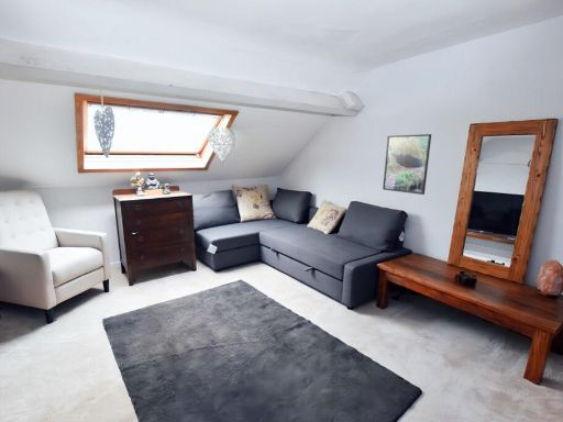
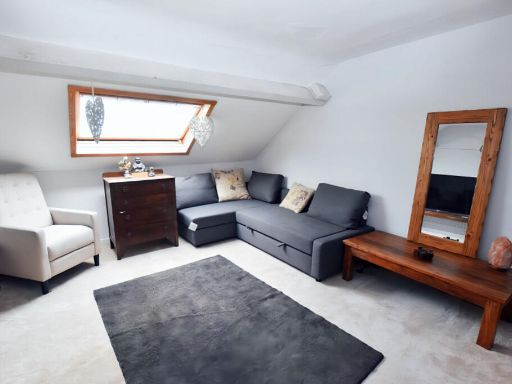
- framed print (405, 164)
